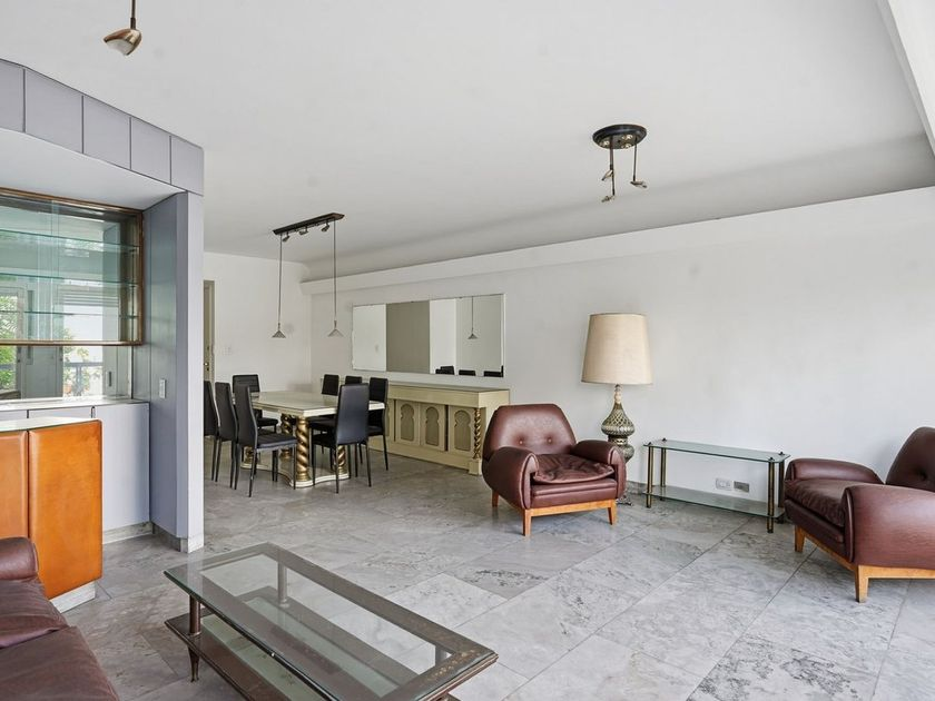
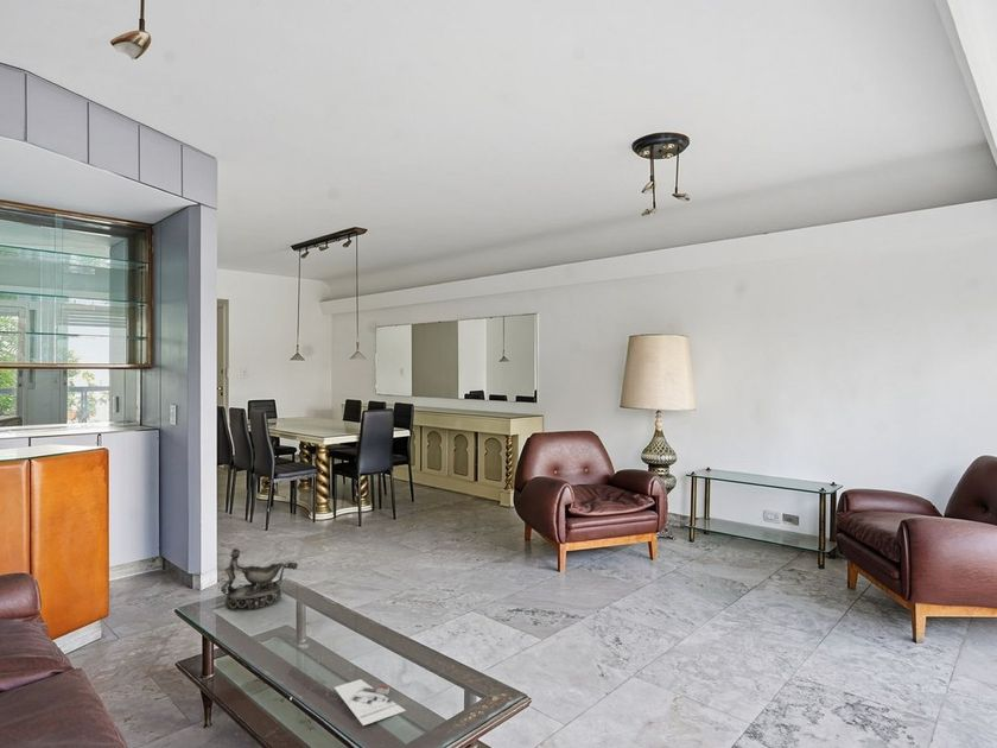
+ decorative bowl (259, 572)
+ architectural model (373, 693)
